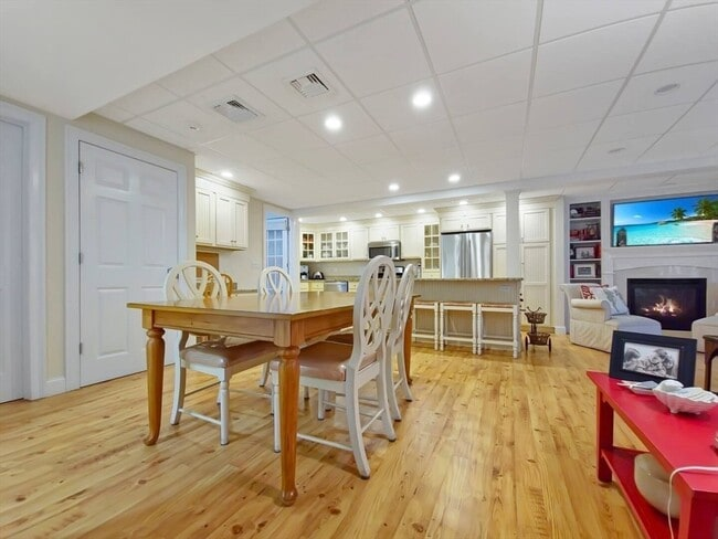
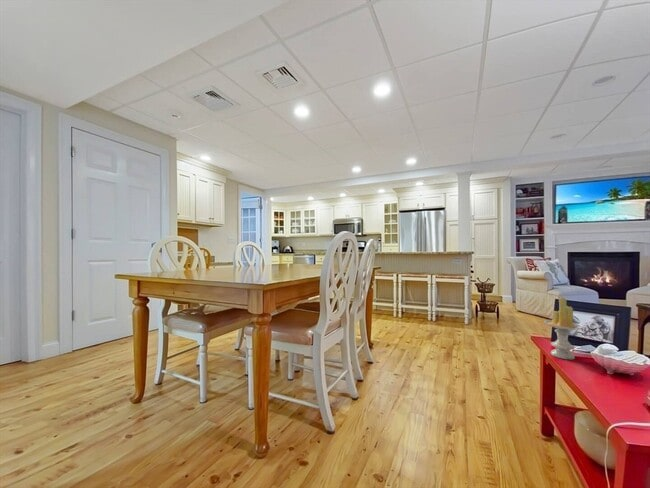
+ candle (562, 326)
